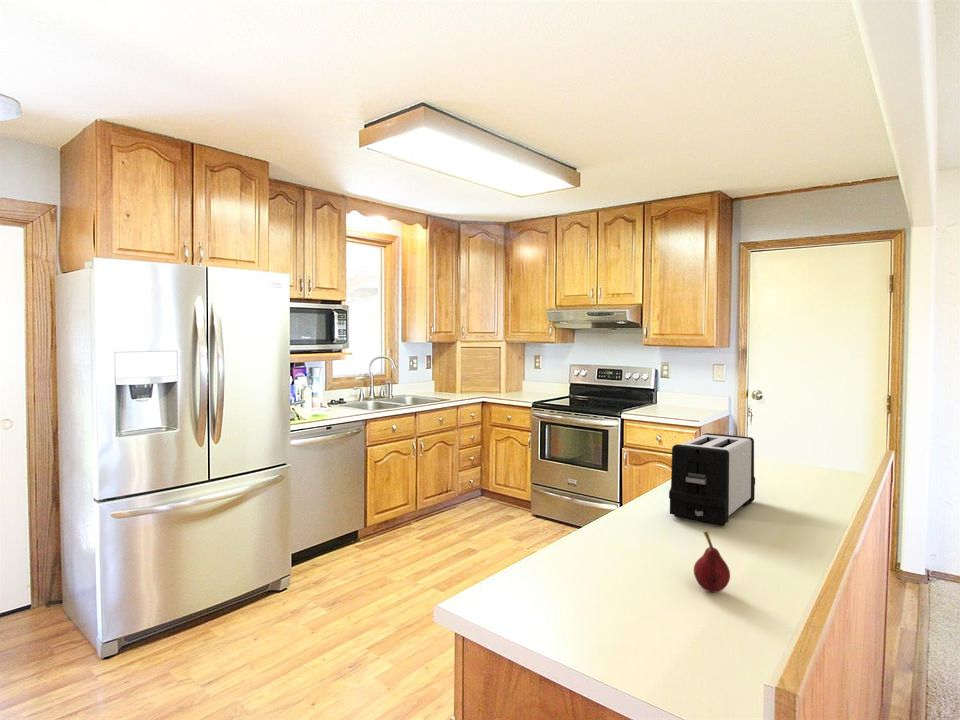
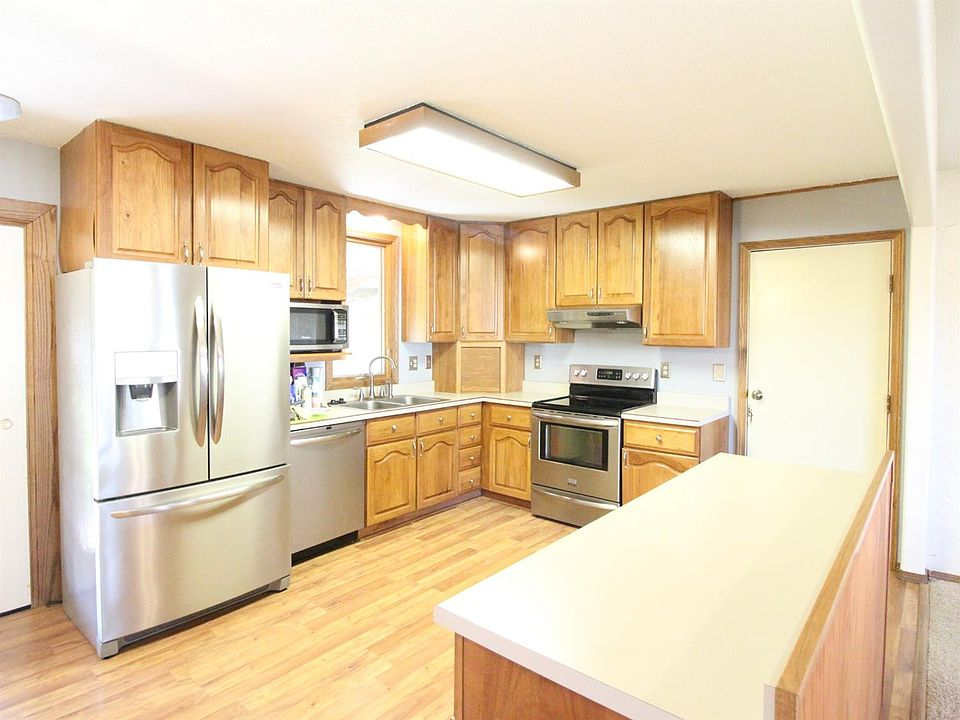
- toaster (713, 475)
- fruit (711, 561)
